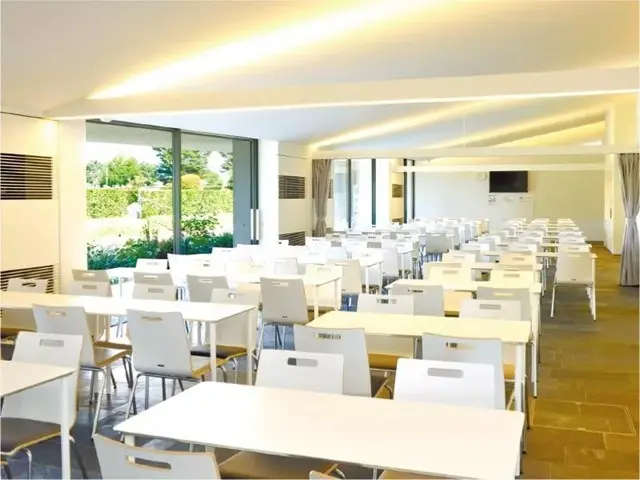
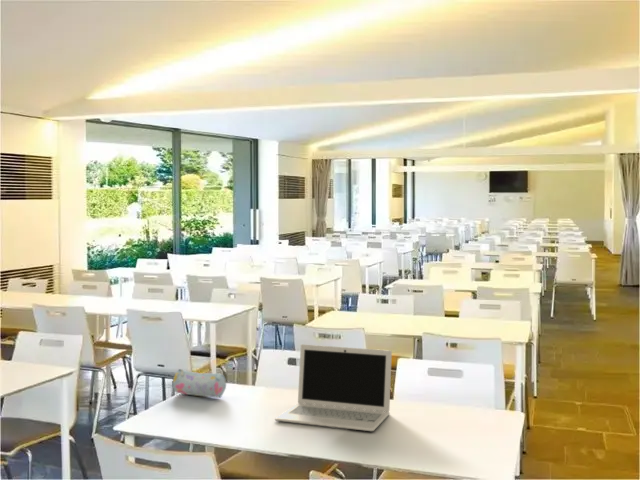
+ laptop (334, 385)
+ pencil case (199, 382)
